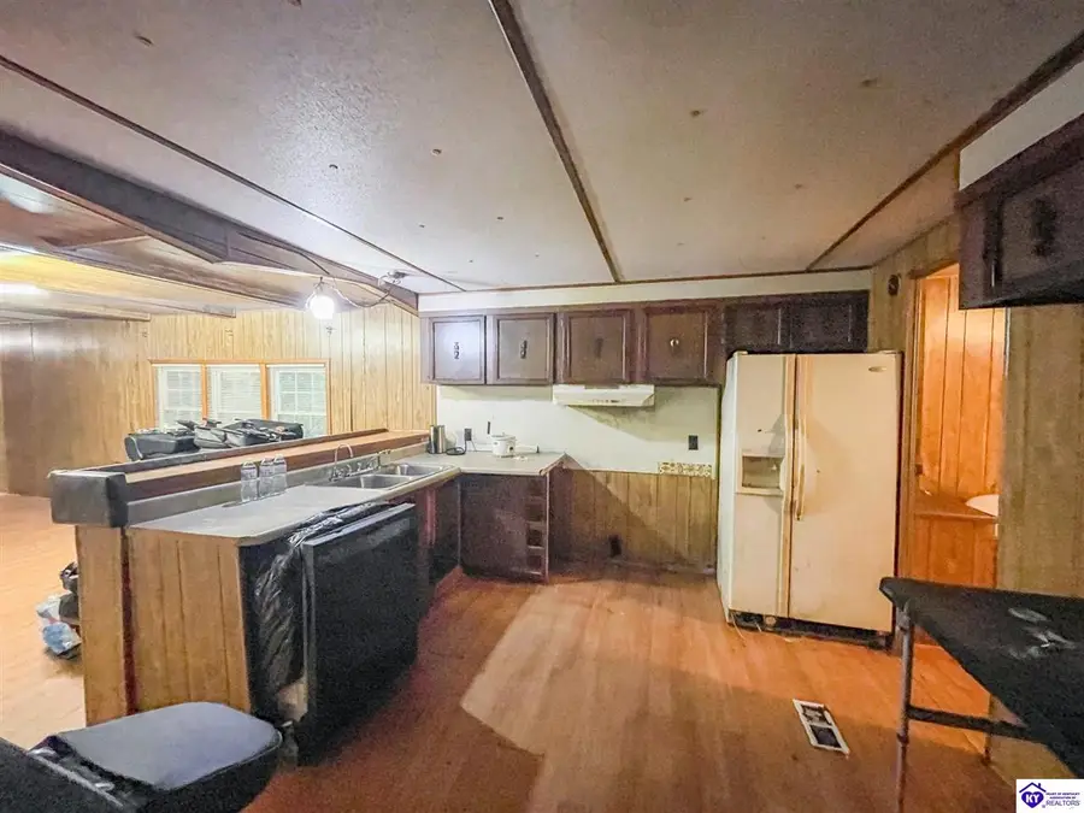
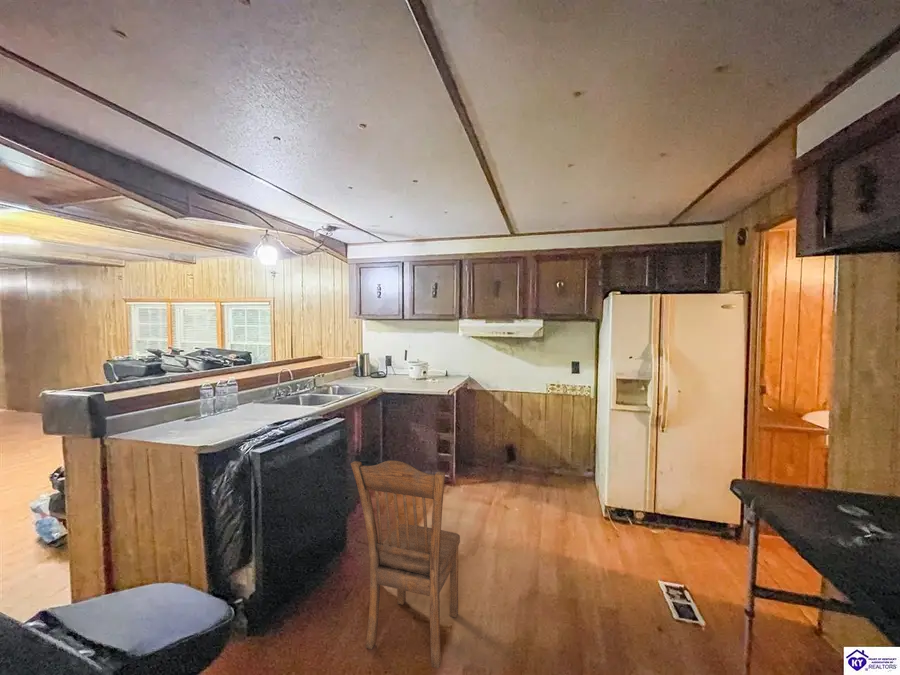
+ dining chair (414, 540)
